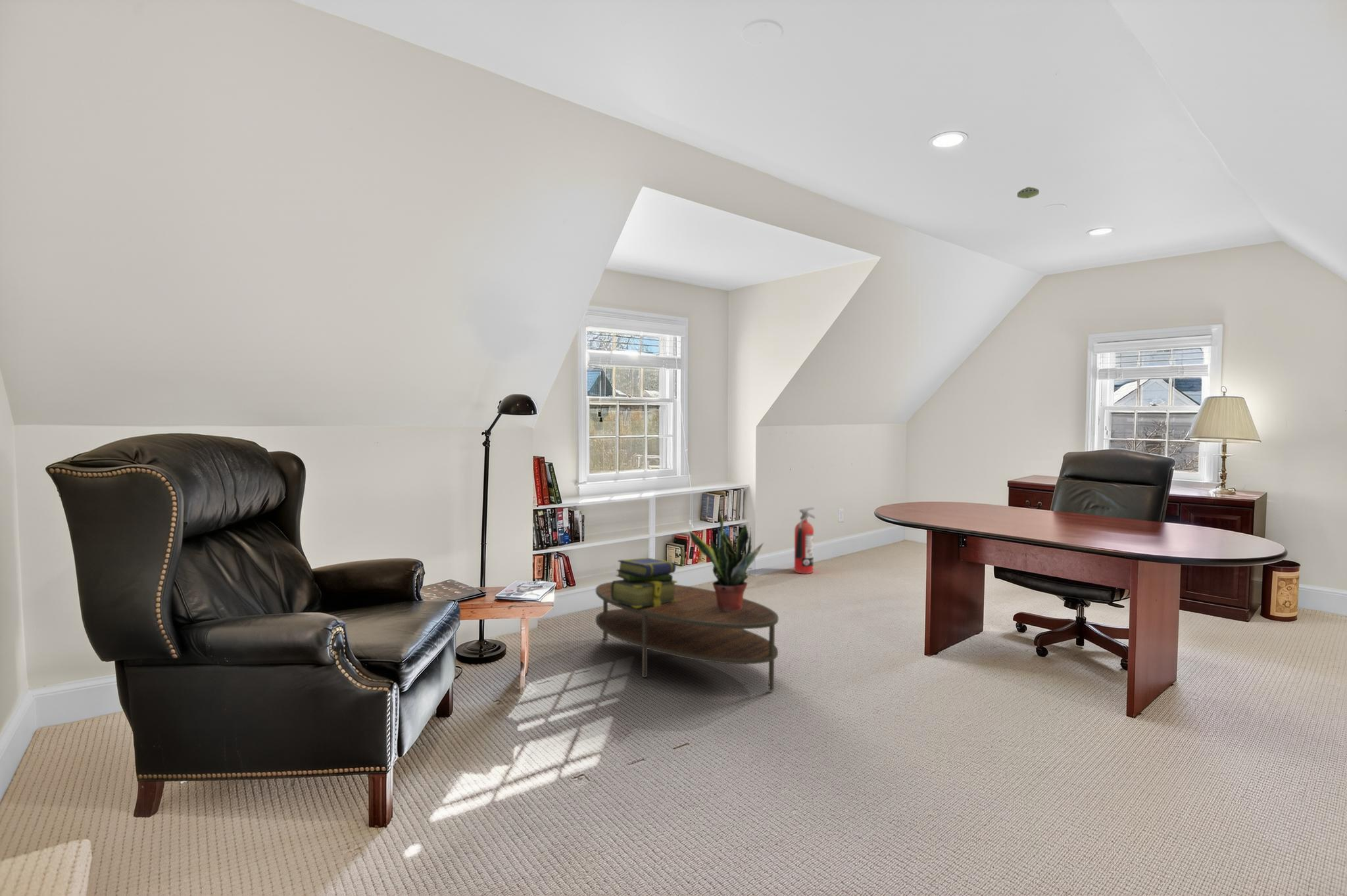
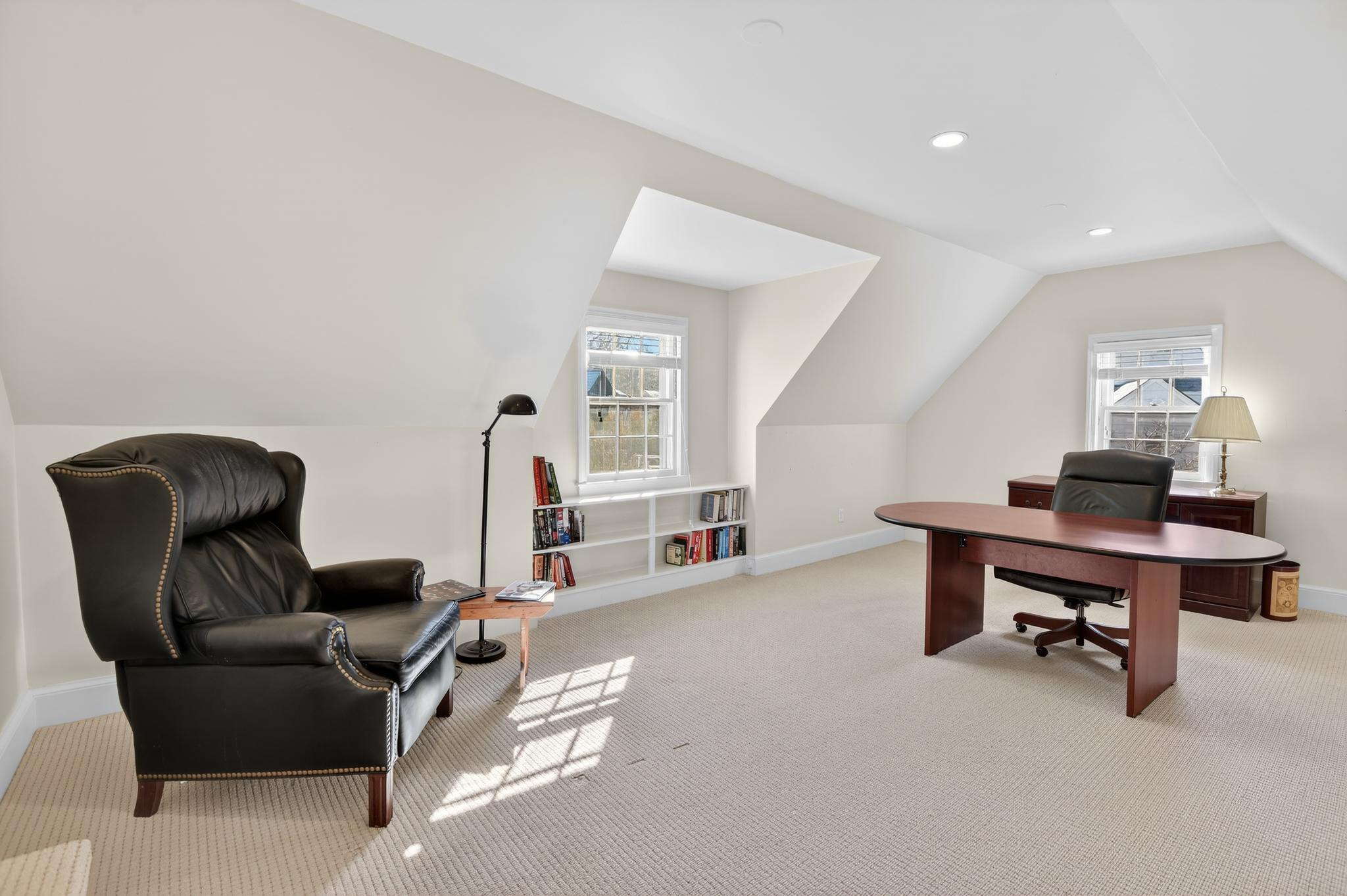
- stack of books (645, 579)
- potted plant (725, 561)
- coffee table (679, 631)
- fire extinguisher (803, 540)
- smoke detector (1028, 193)
